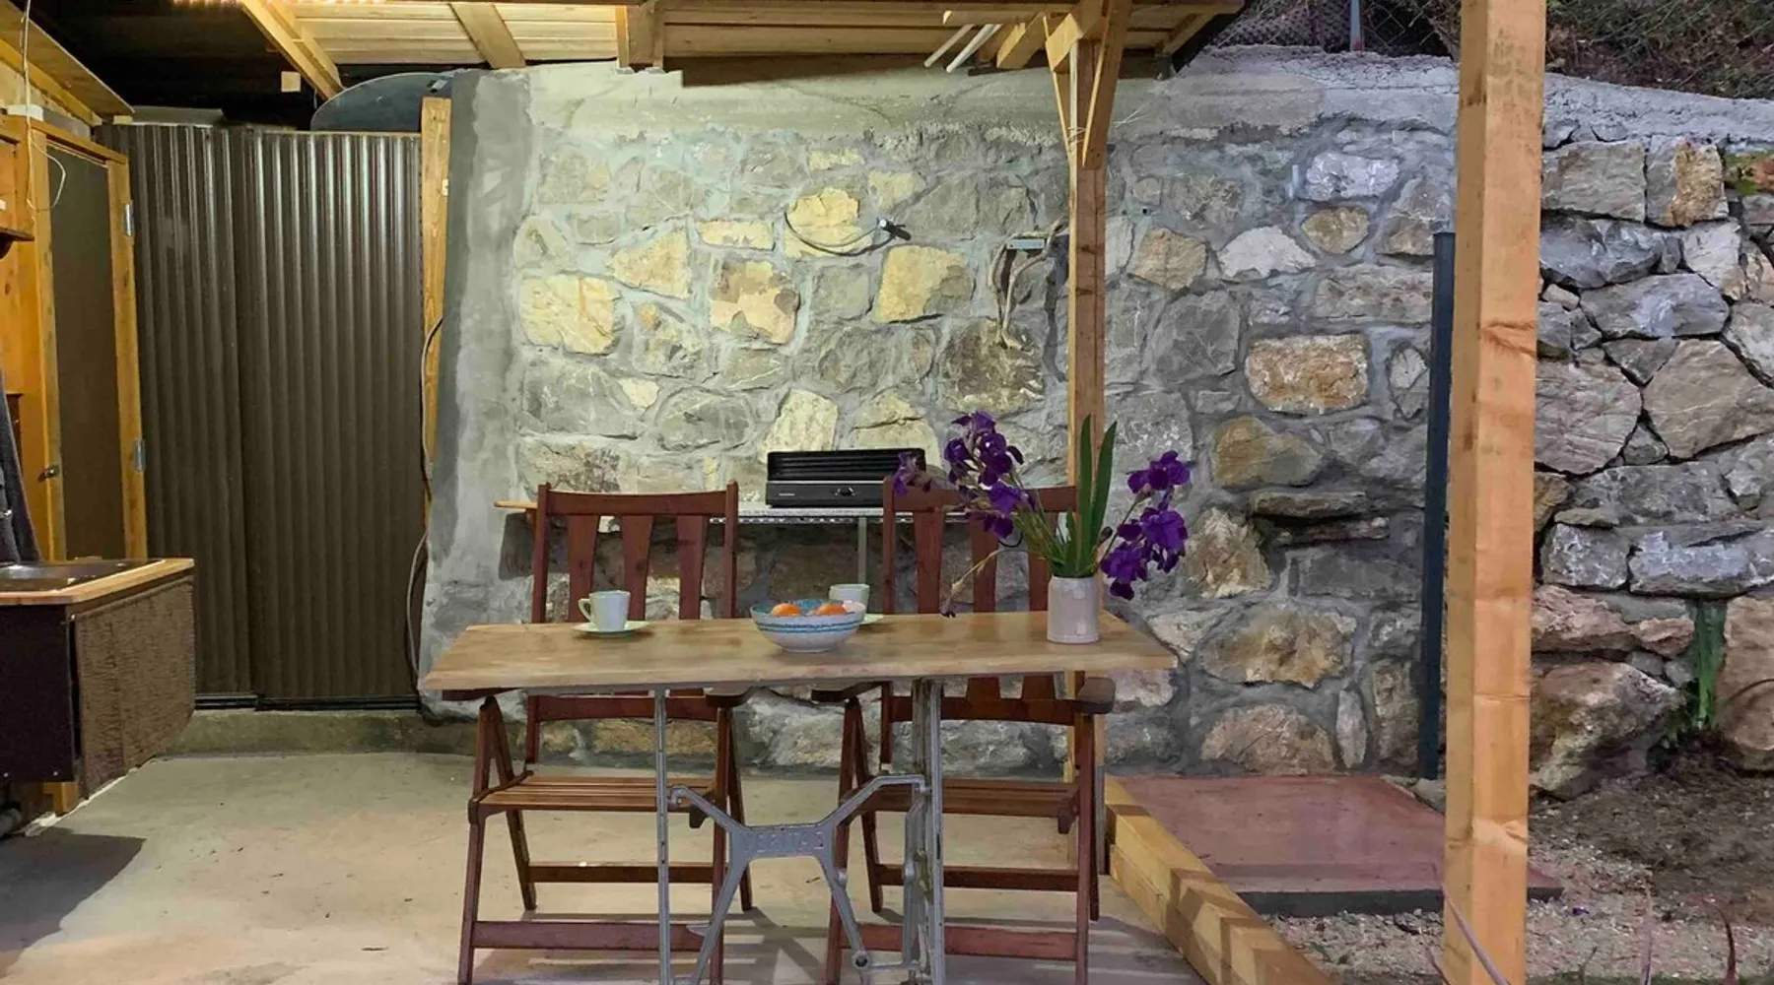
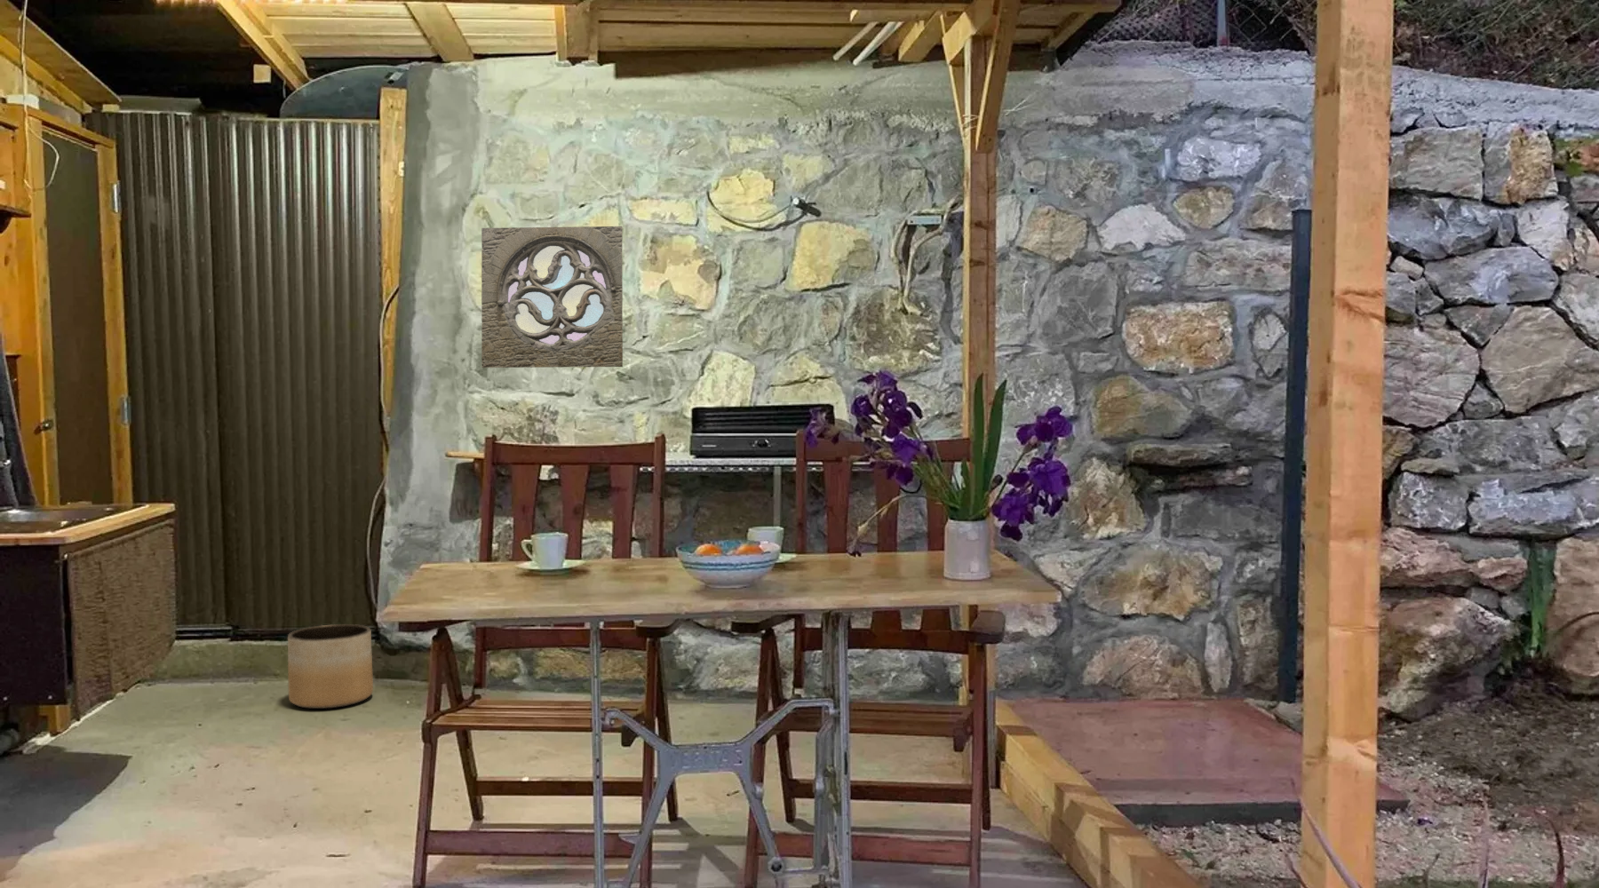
+ planter (330, 665)
+ wall ornament (551, 296)
